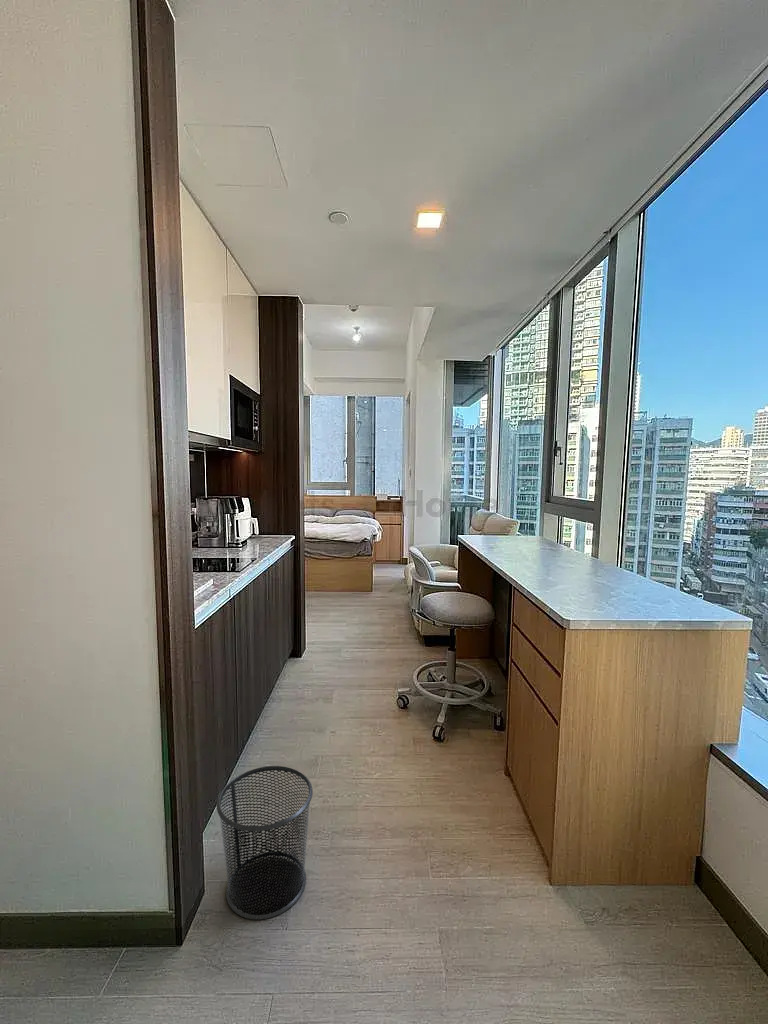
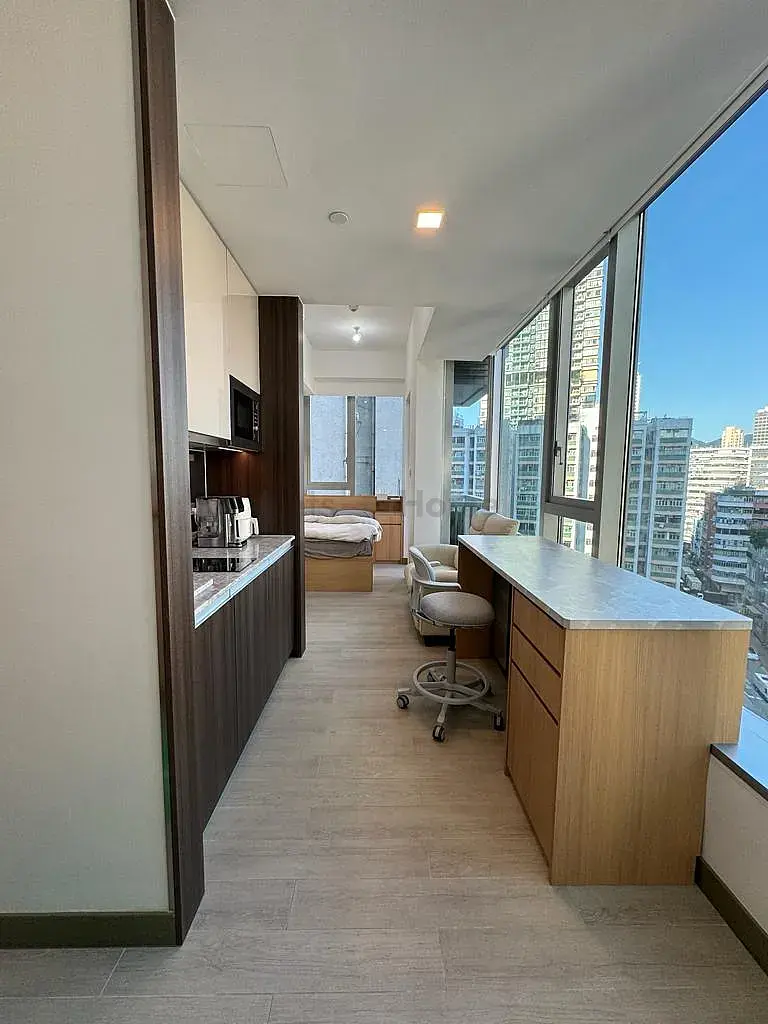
- waste bin (266, 839)
